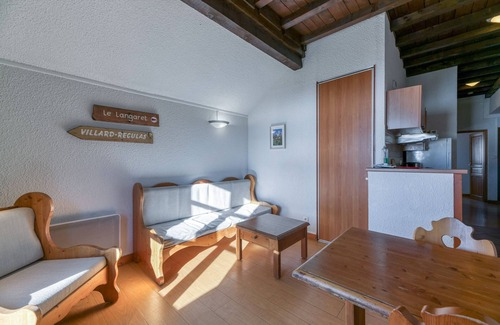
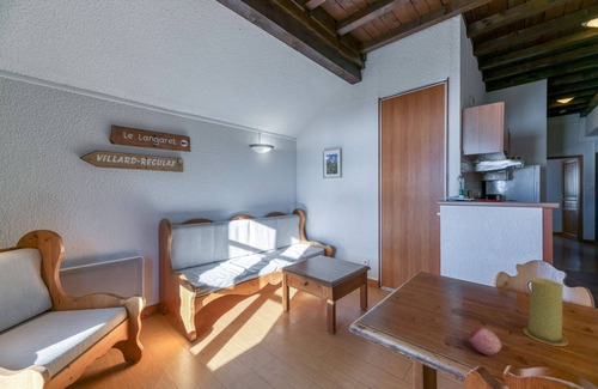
+ fruit (484, 340)
+ candle (544, 308)
